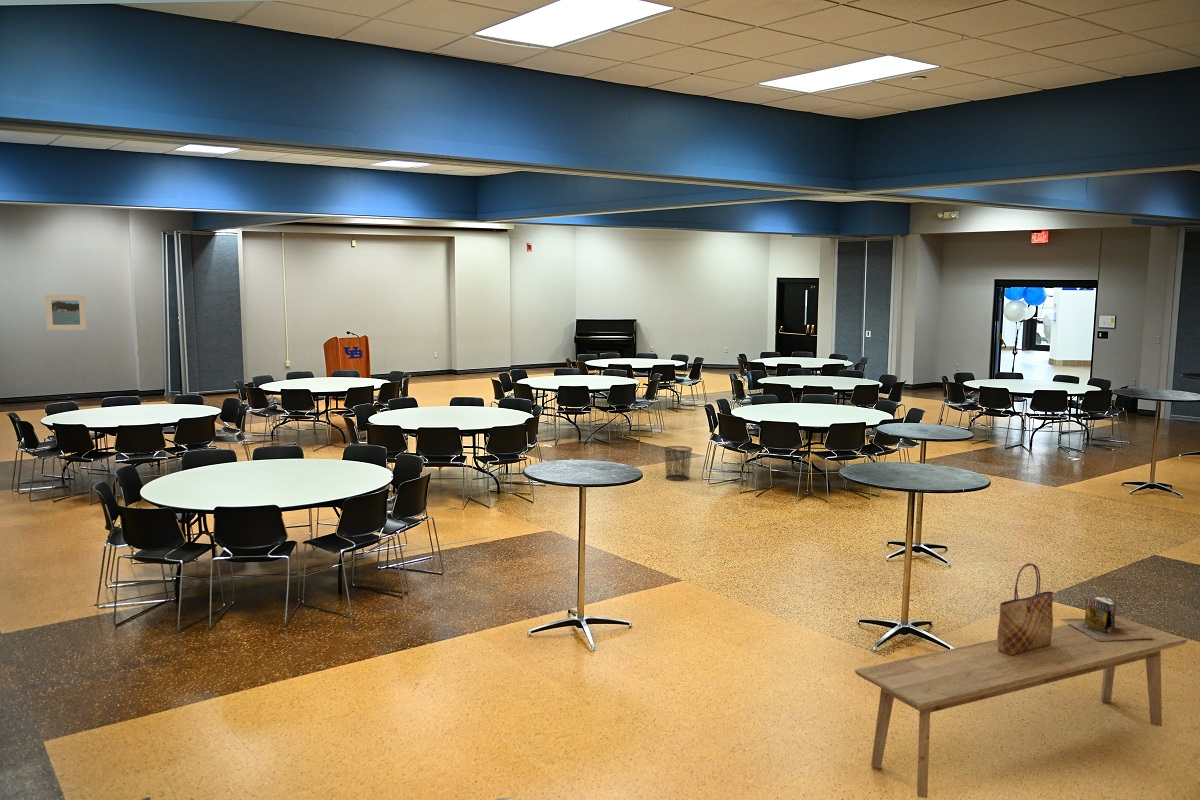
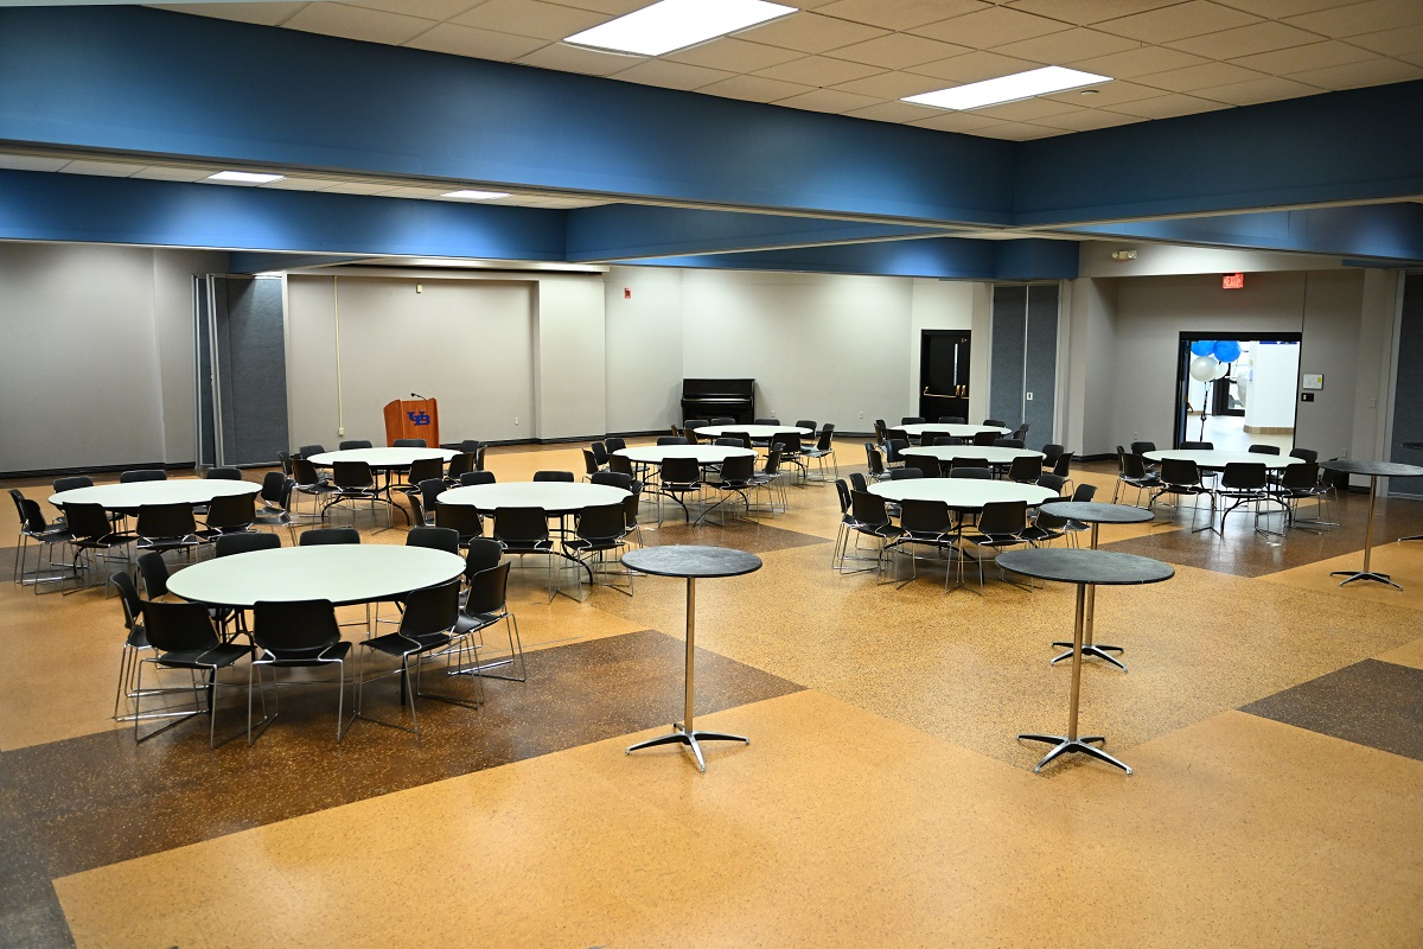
- tote bag (1027, 605)
- waste bin (677, 463)
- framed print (65, 312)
- bench (1022, 689)
- books (1107, 614)
